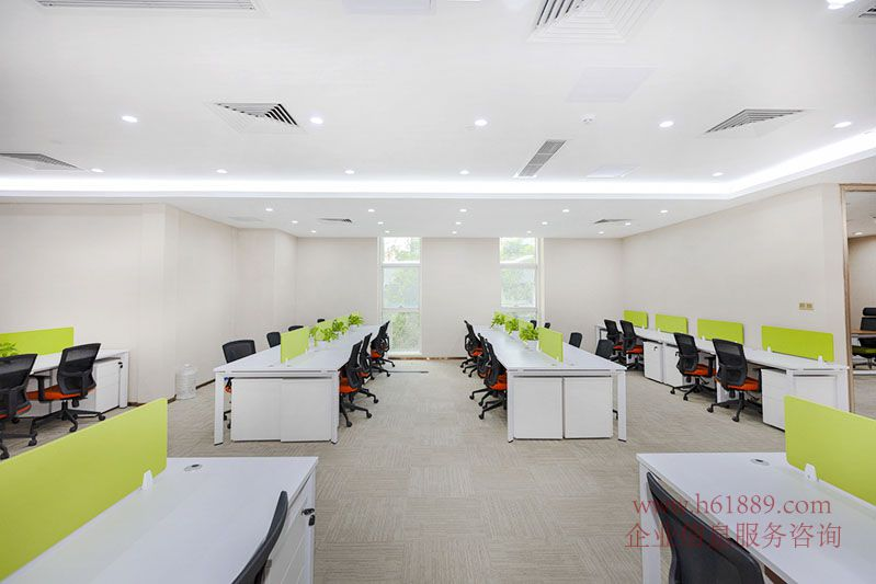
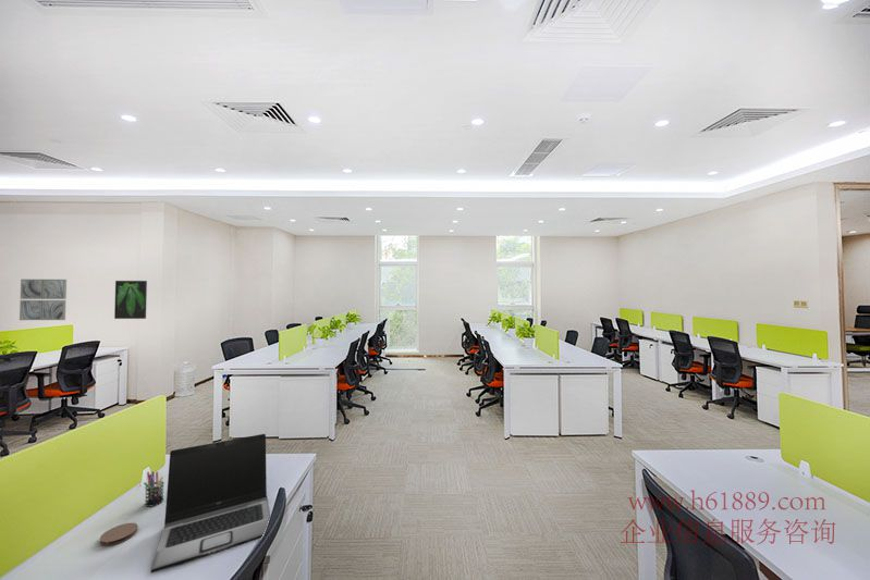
+ laptop (219, 490)
+ coaster (119, 533)
+ wall art (42, 298)
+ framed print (131, 299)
+ pen holder (151, 488)
